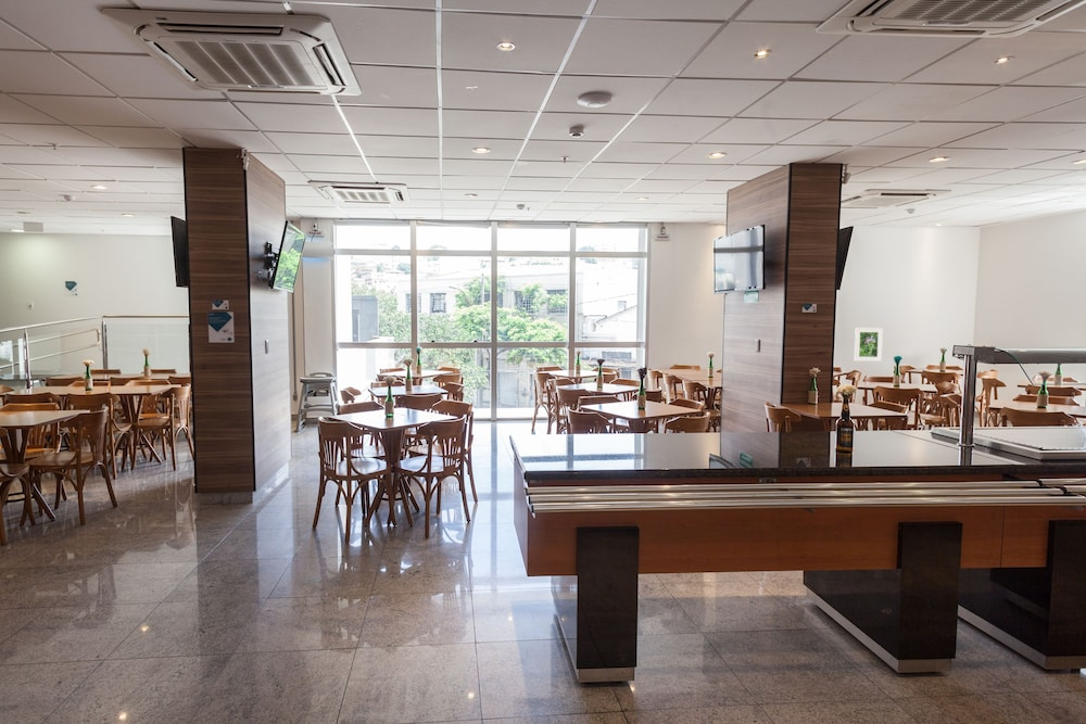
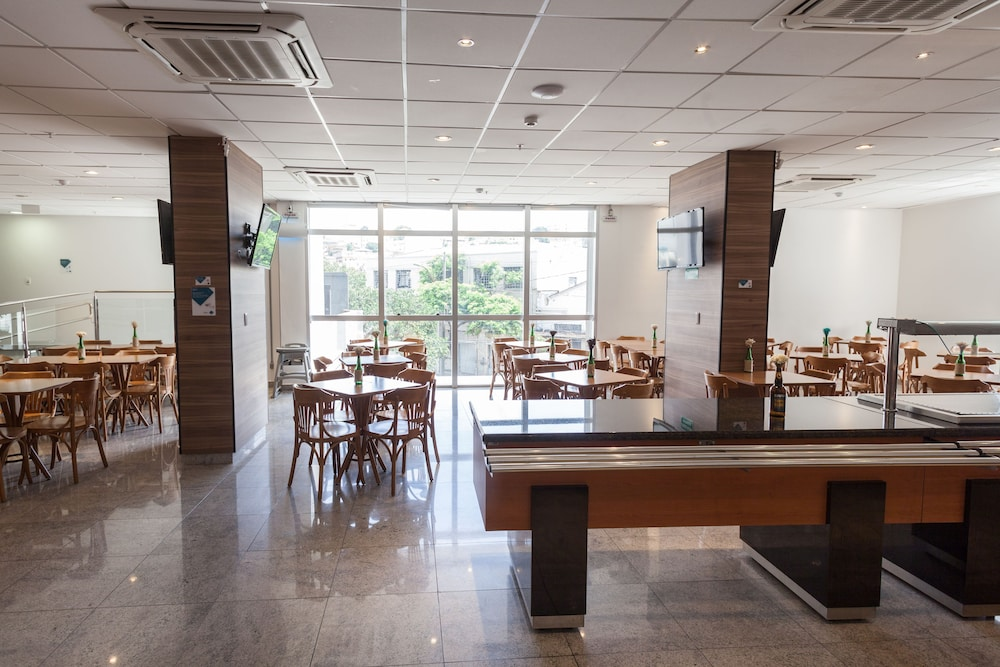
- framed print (868, 344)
